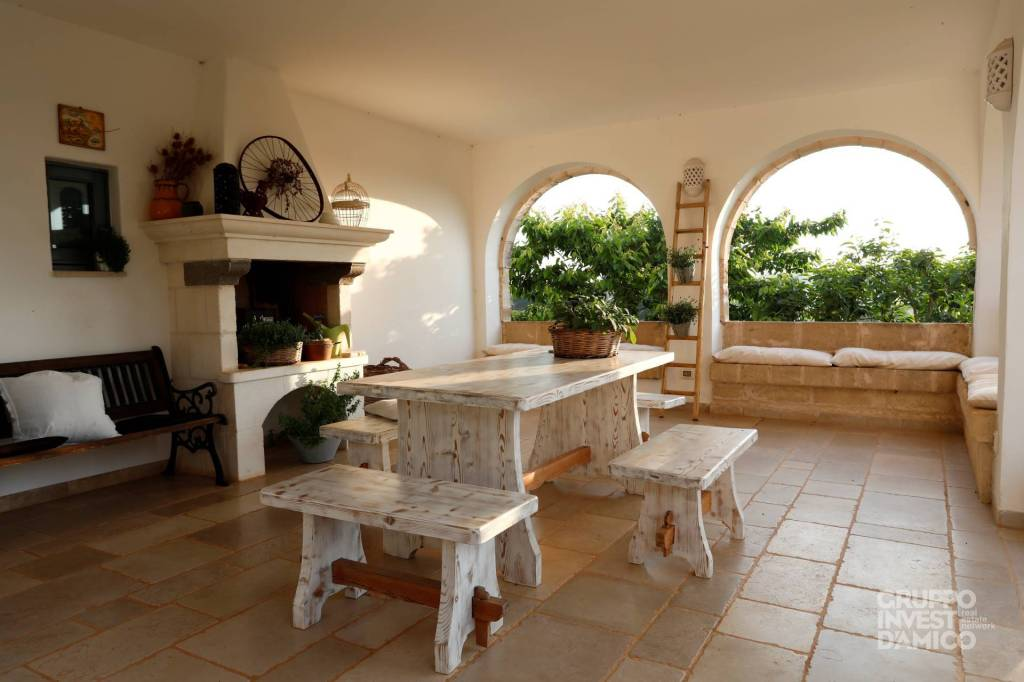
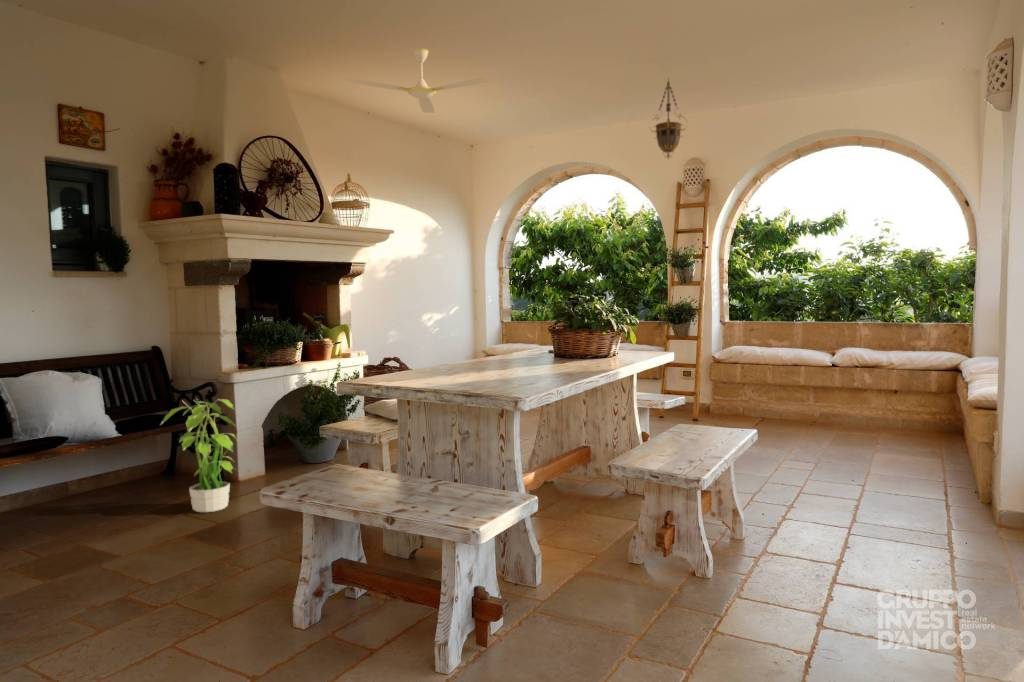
+ hanging lantern (668, 118)
+ potted plant (203, 455)
+ ceiling fan (419, 79)
